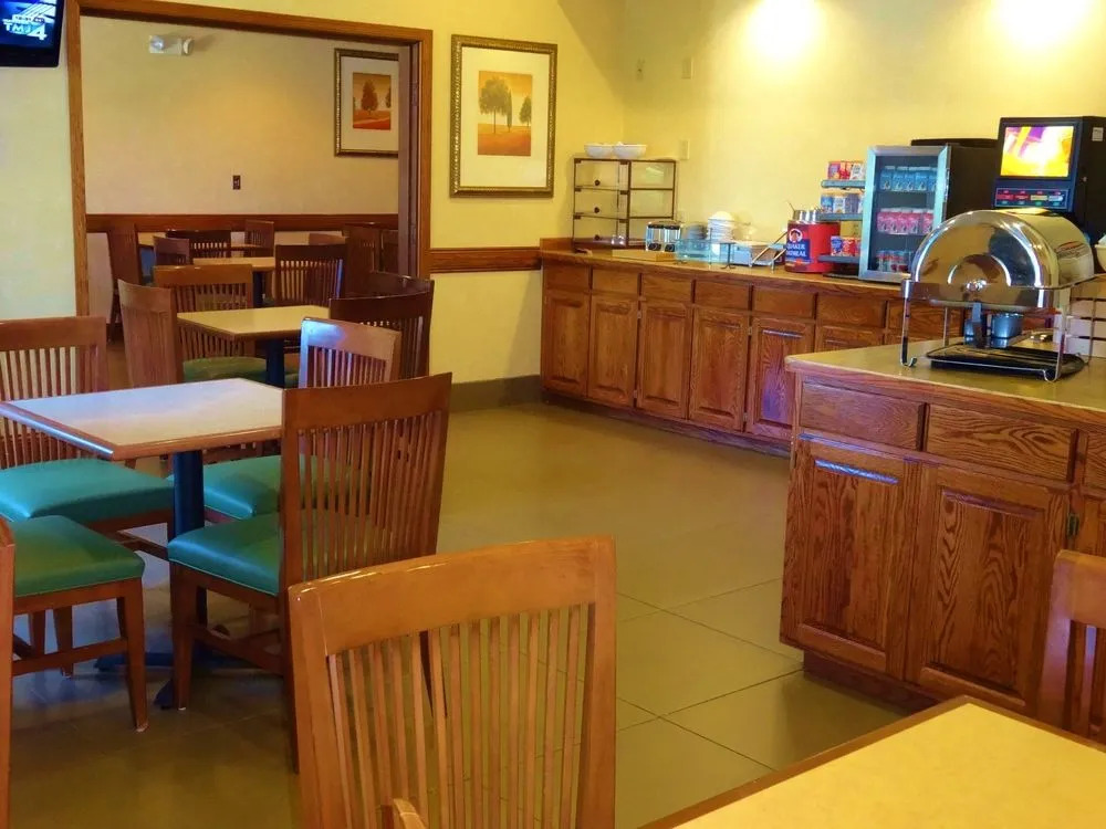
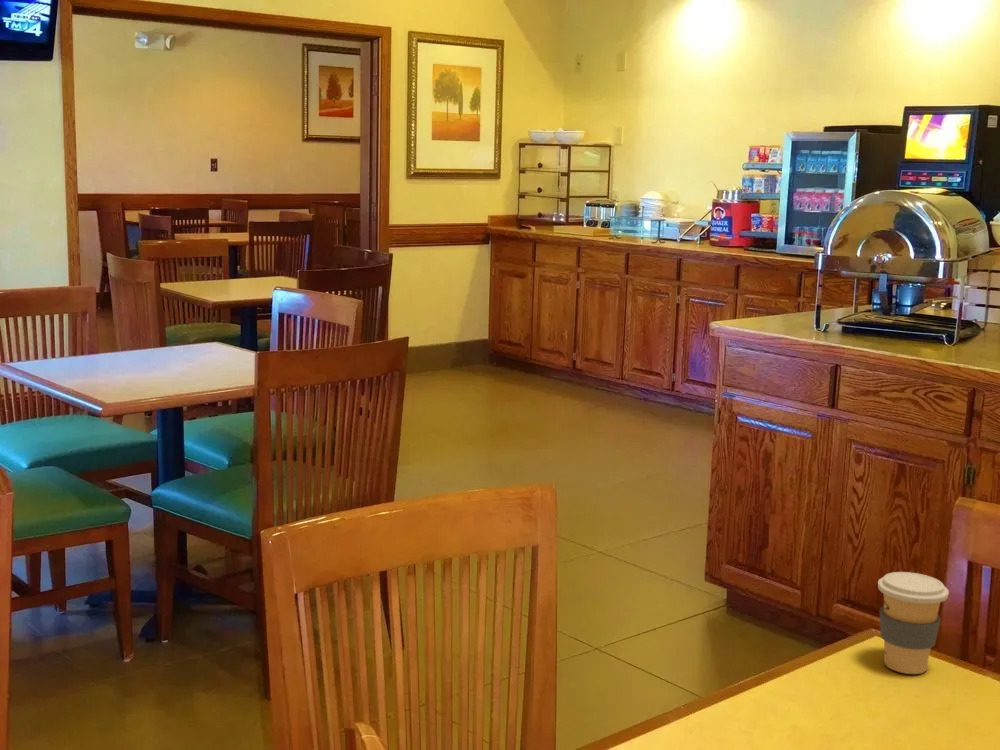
+ coffee cup (909, 623)
